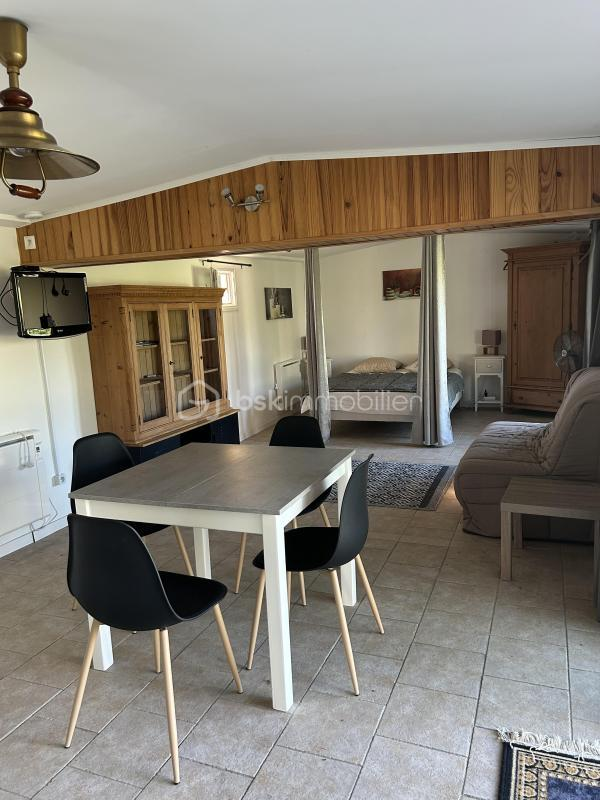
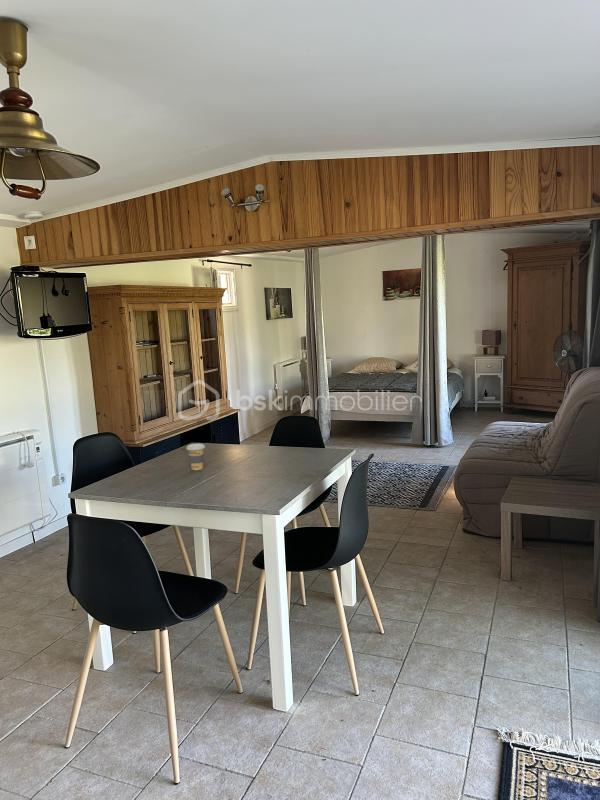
+ coffee cup (196, 457)
